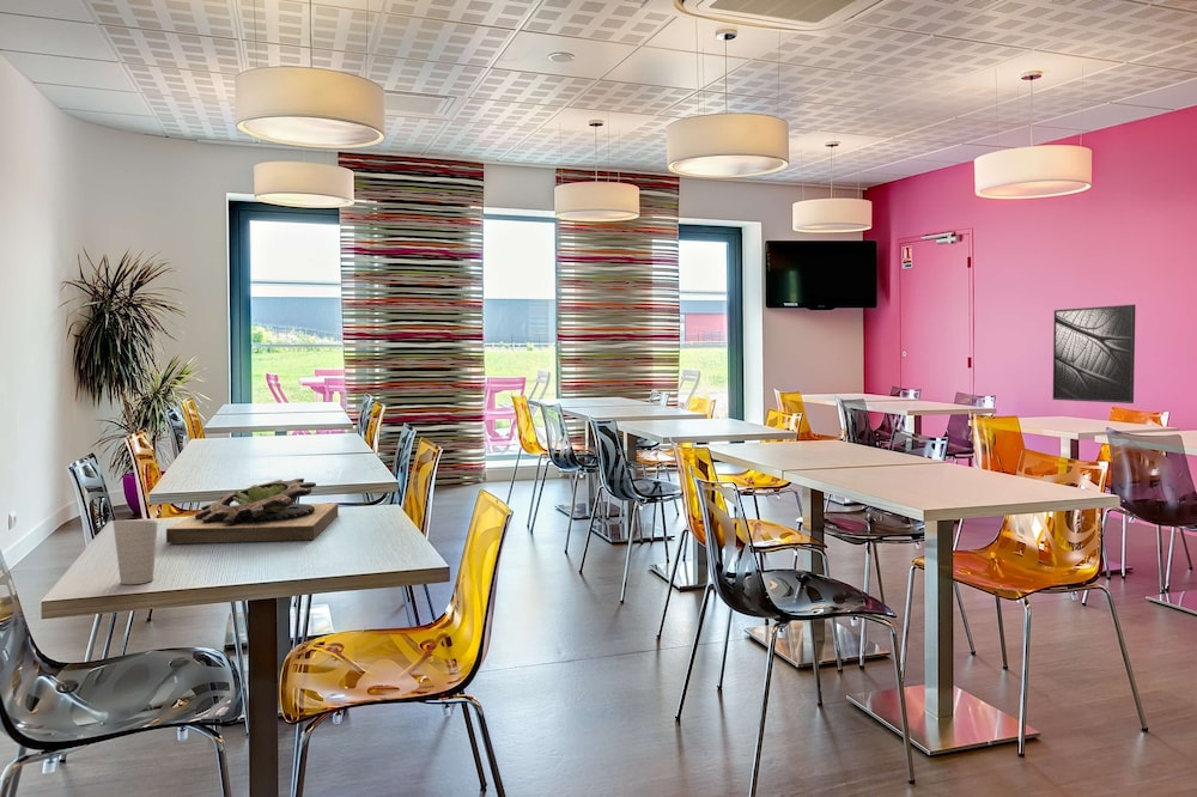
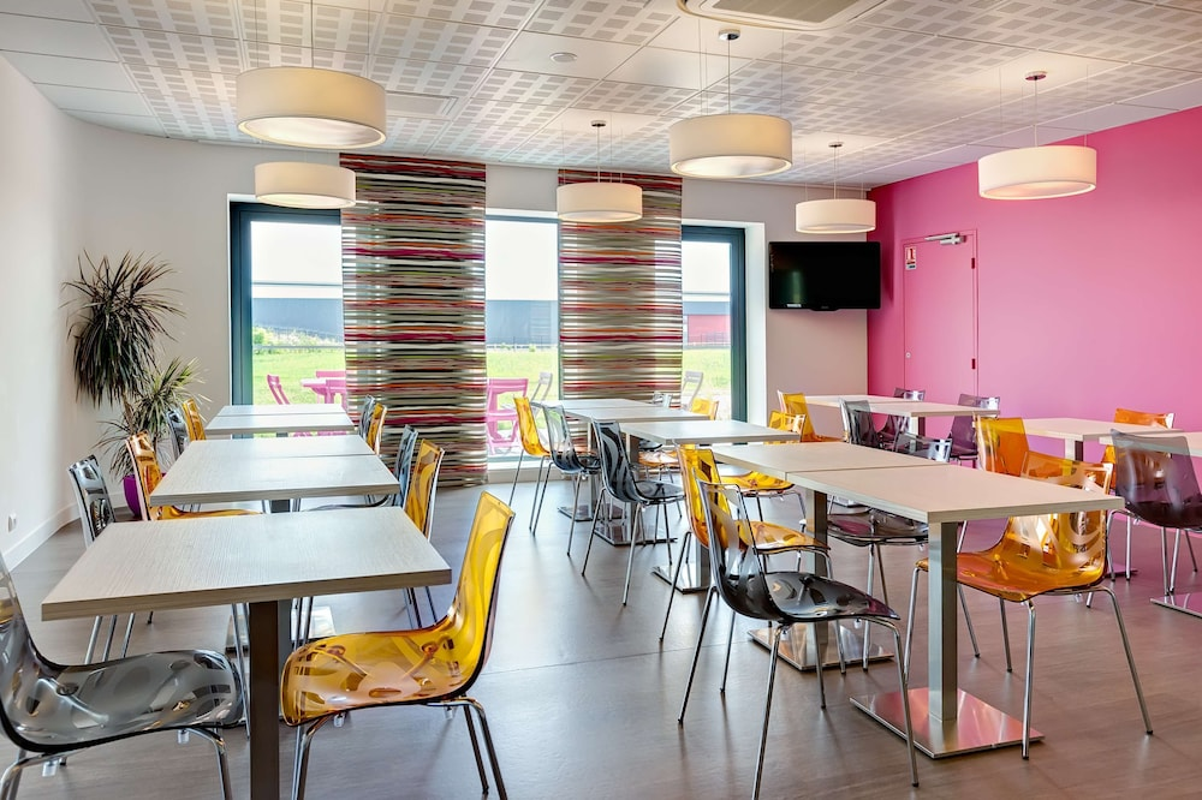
- cup (135, 548)
- succulent planter (259, 505)
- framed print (1092, 354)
